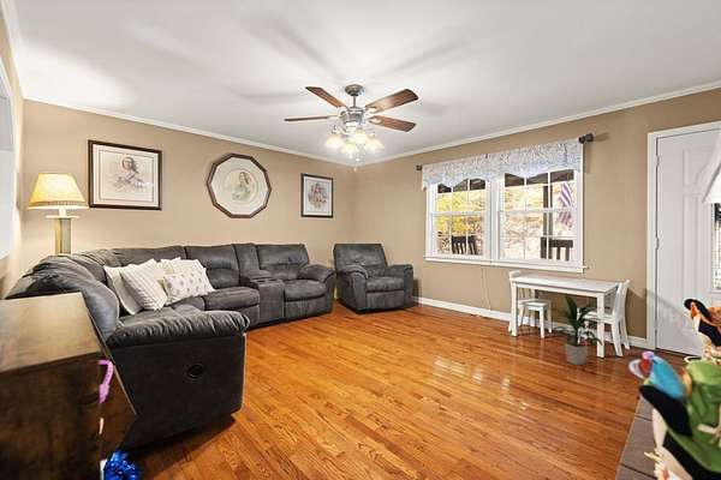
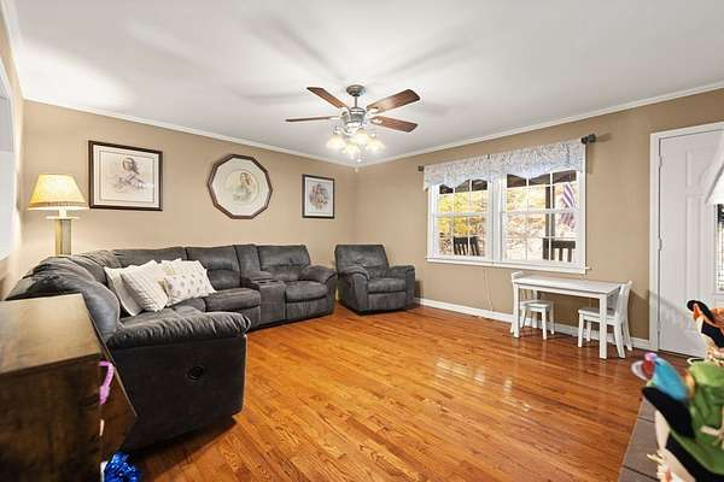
- indoor plant (578, 329)
